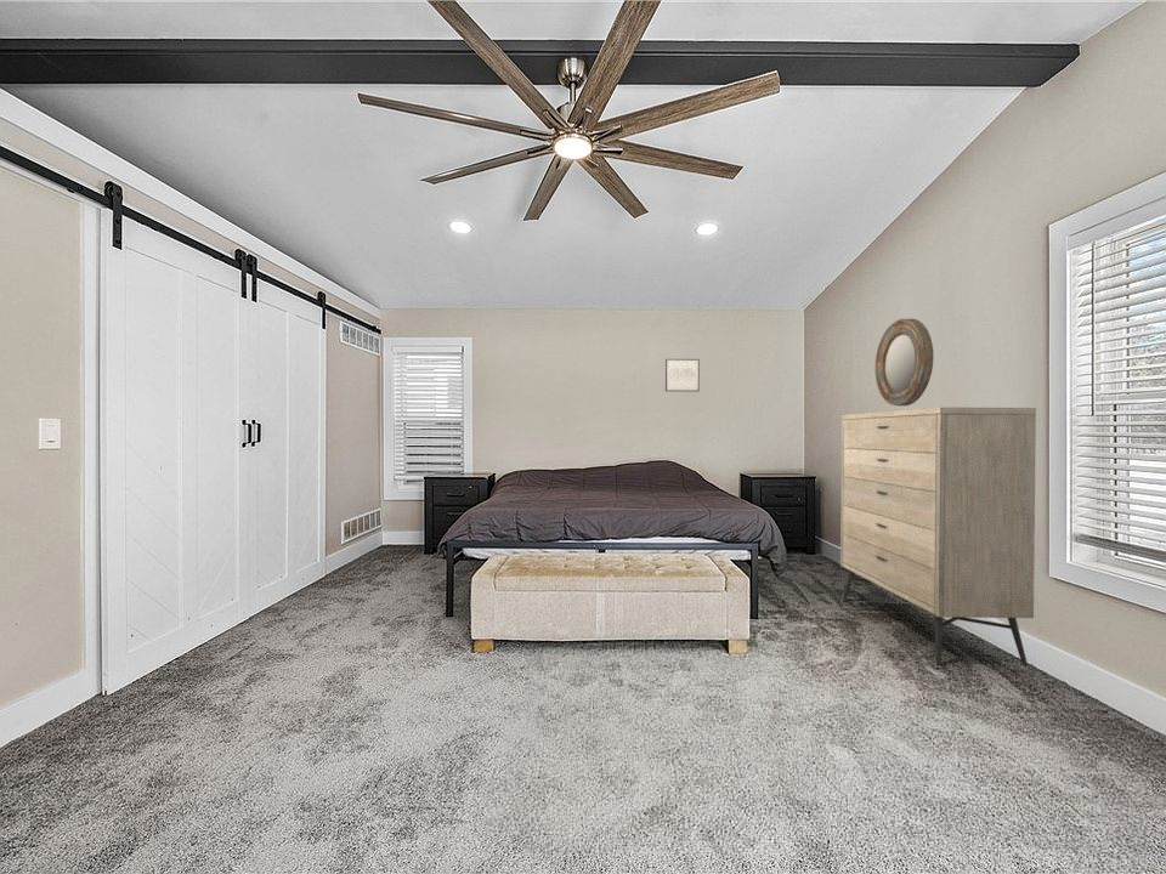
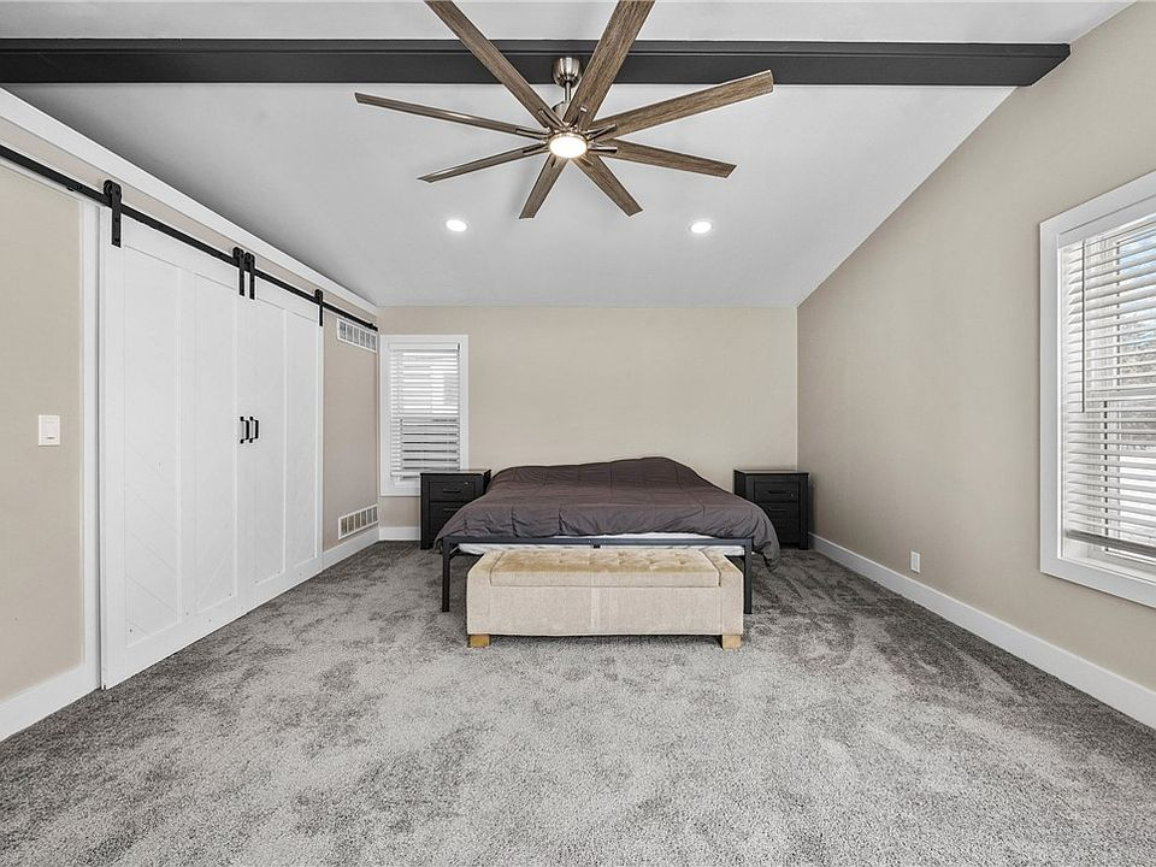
- home mirror (901, 362)
- dresser (921, 520)
- wall art (681, 375)
